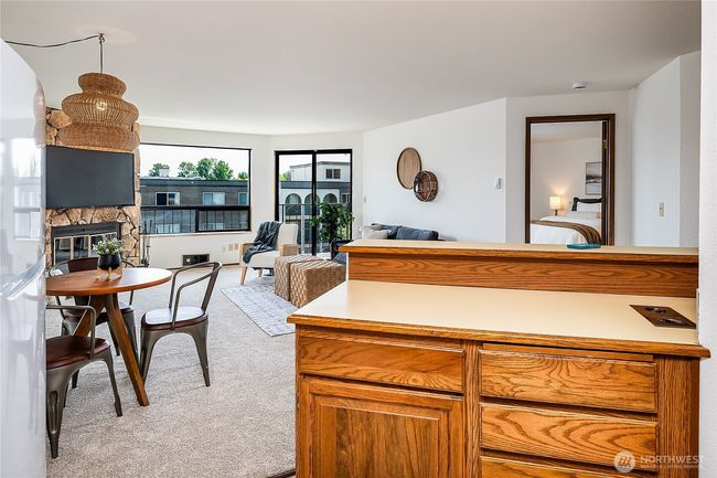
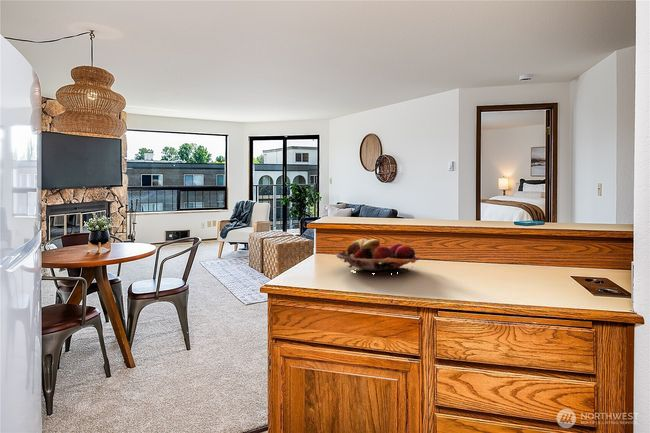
+ fruit basket (376, 254)
